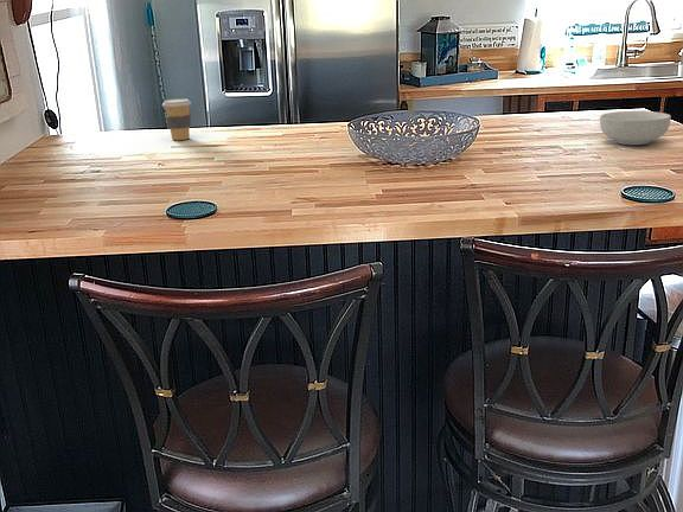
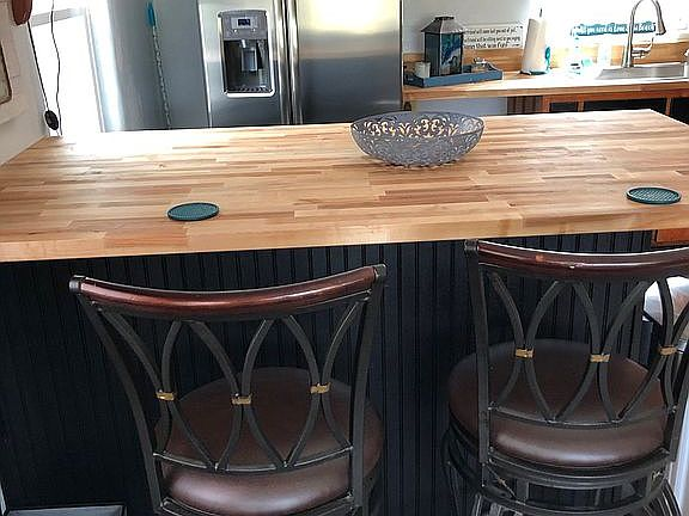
- coffee cup (178, 120)
- cereal bowl (633, 128)
